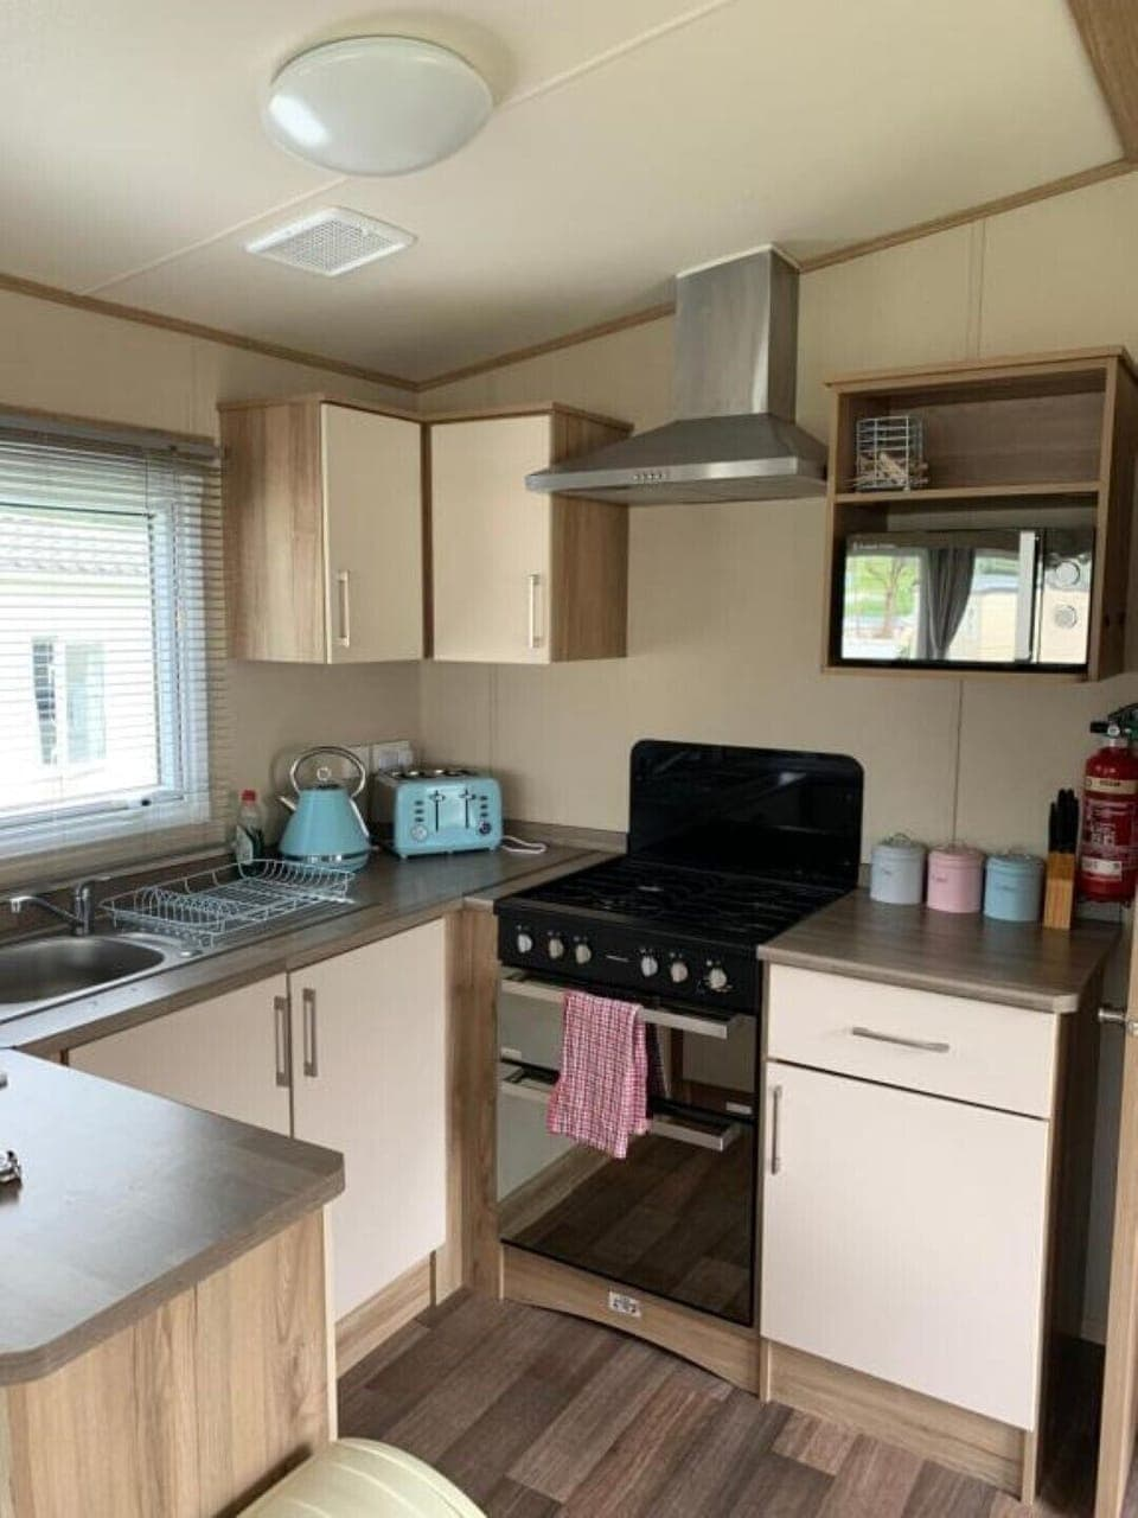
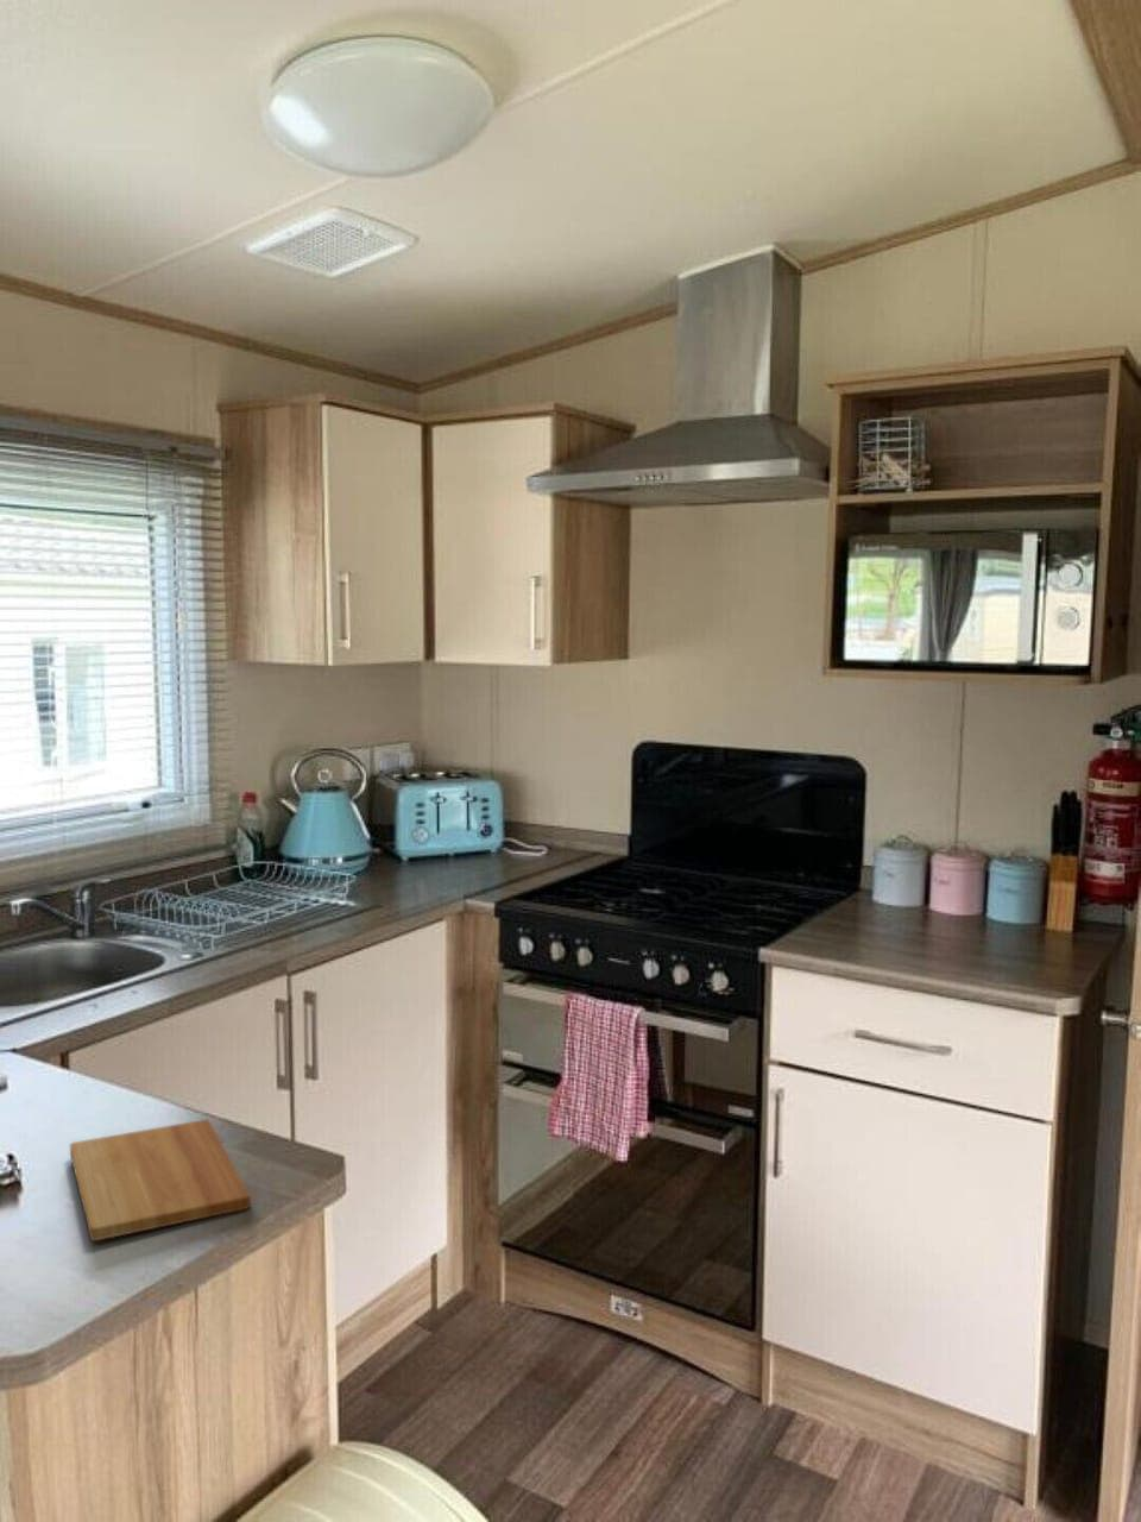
+ cutting board (156, 1173)
